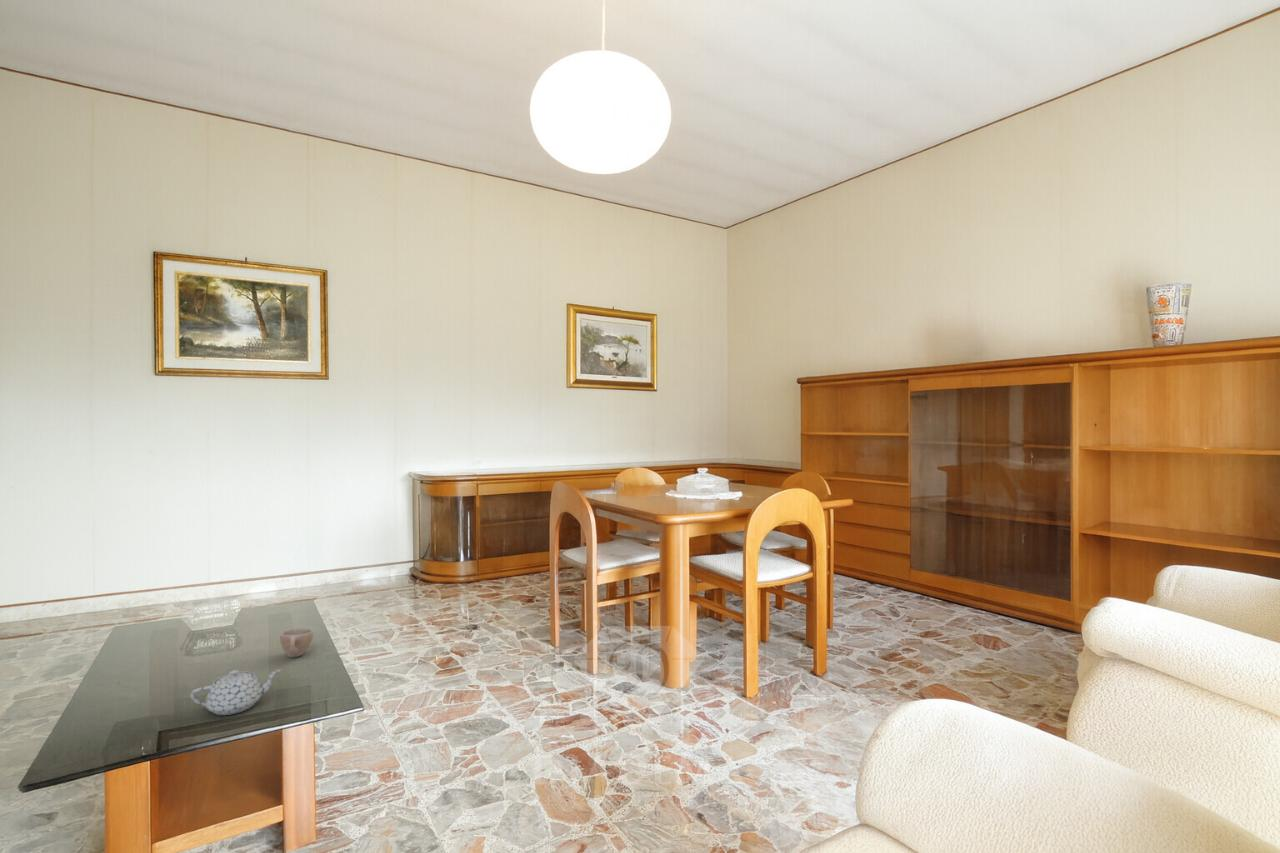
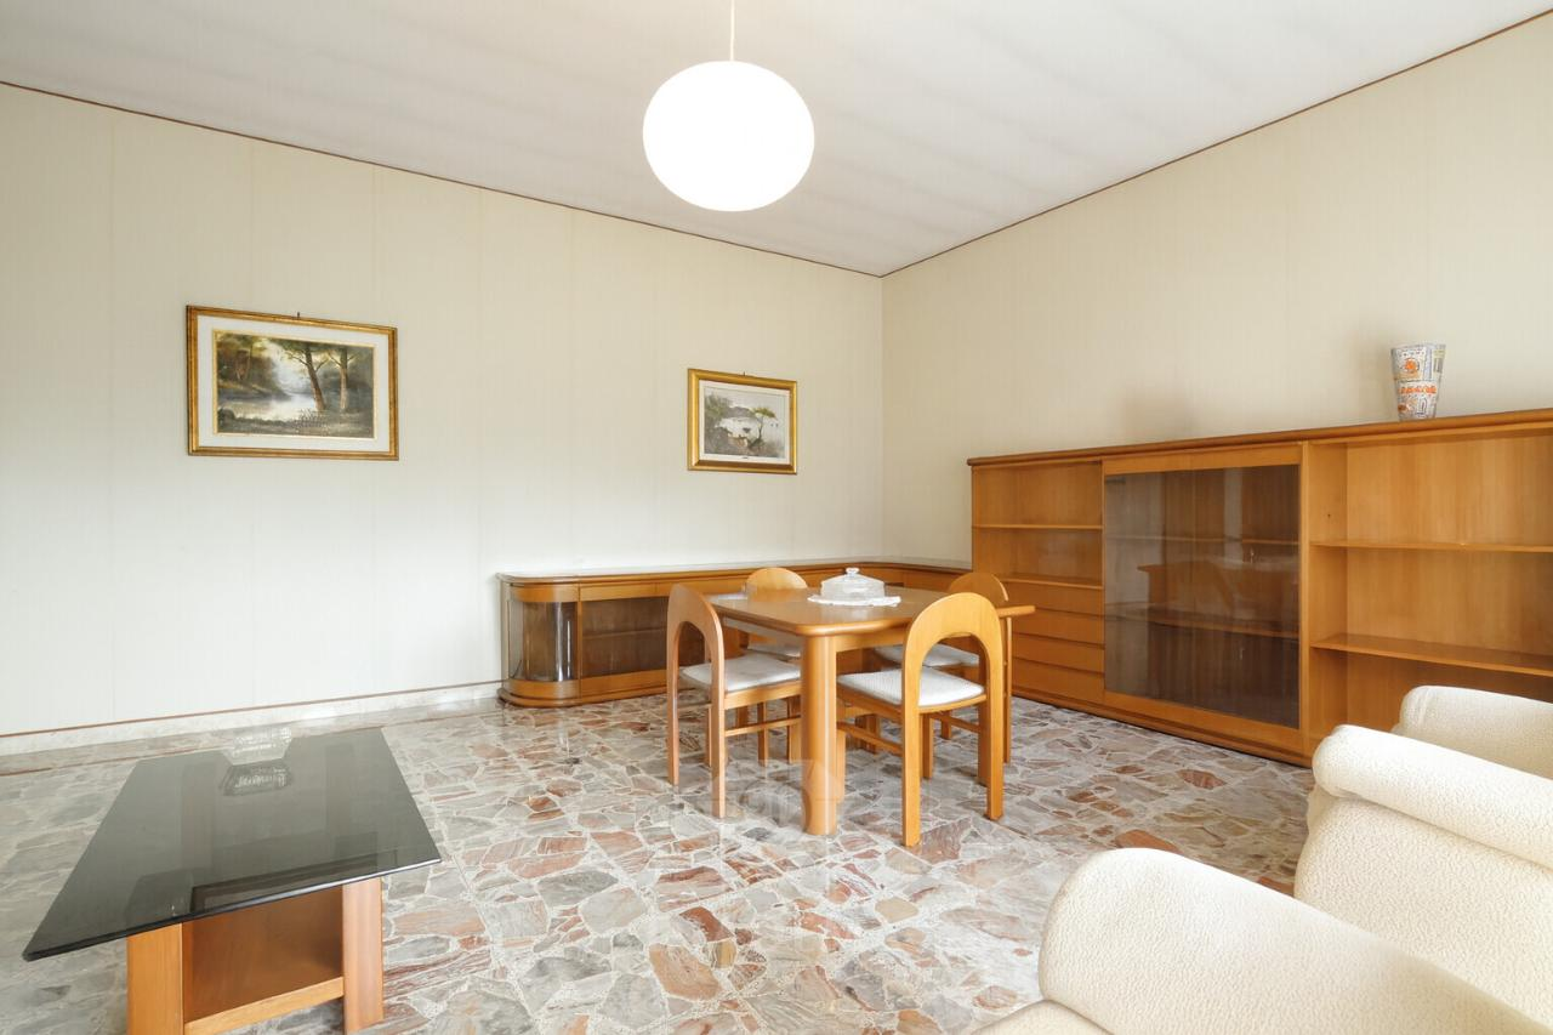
- cup (296, 644)
- teapot (237, 688)
